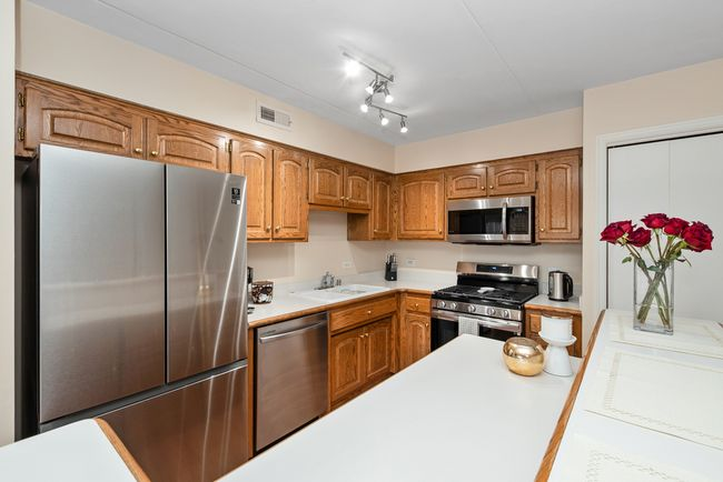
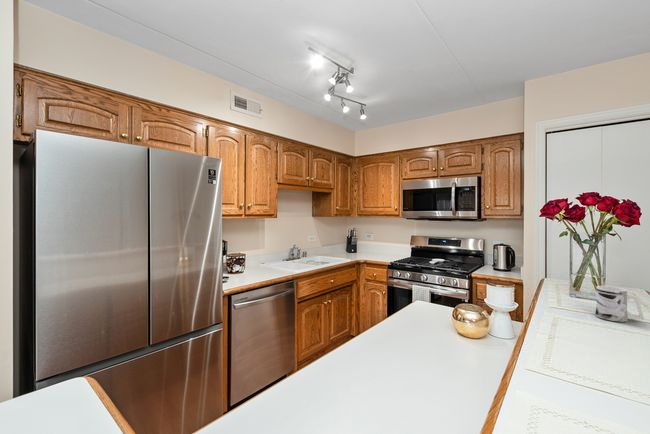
+ mug (618, 303)
